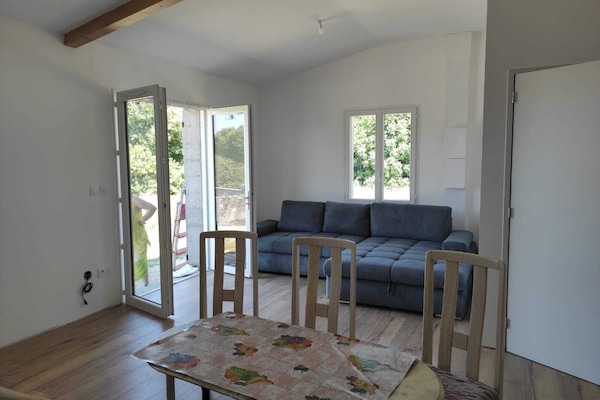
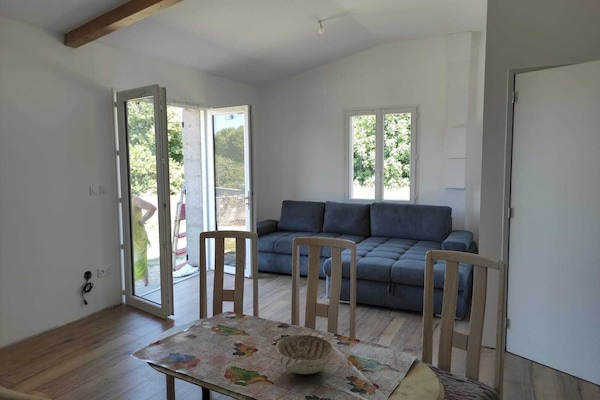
+ decorative bowl (304, 357)
